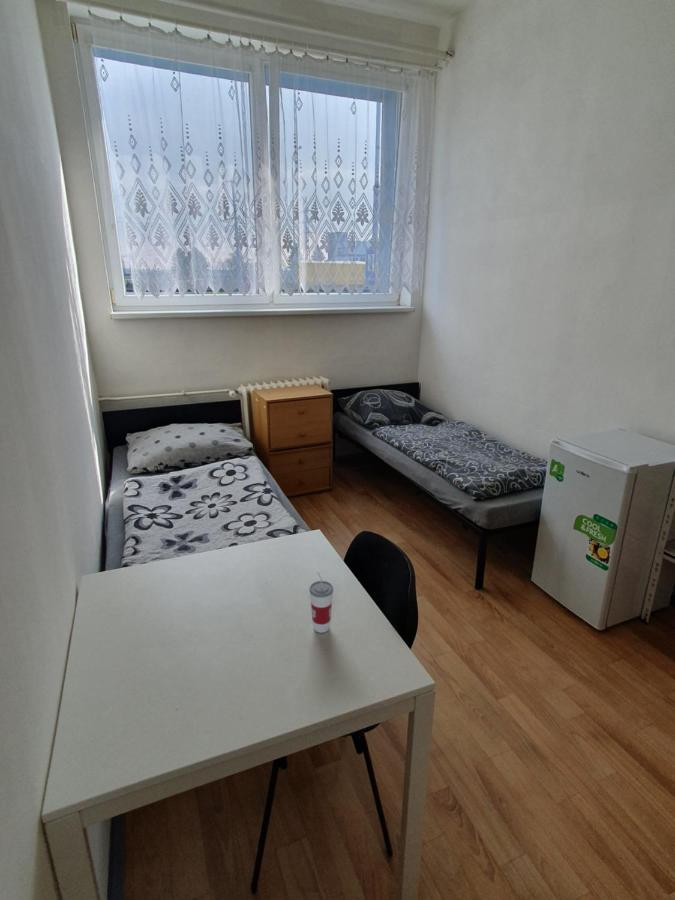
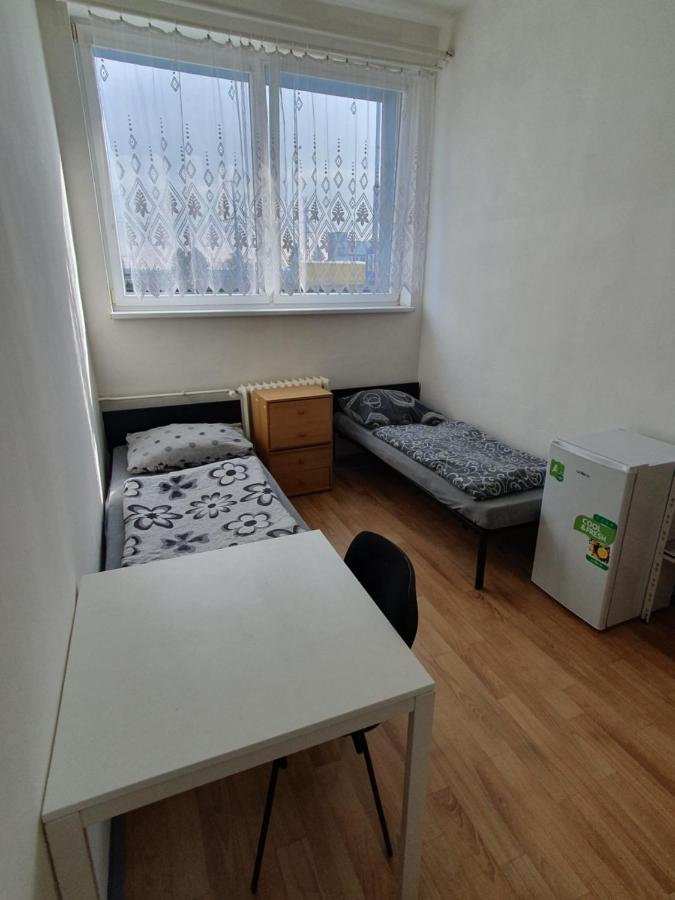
- cup (321, 600)
